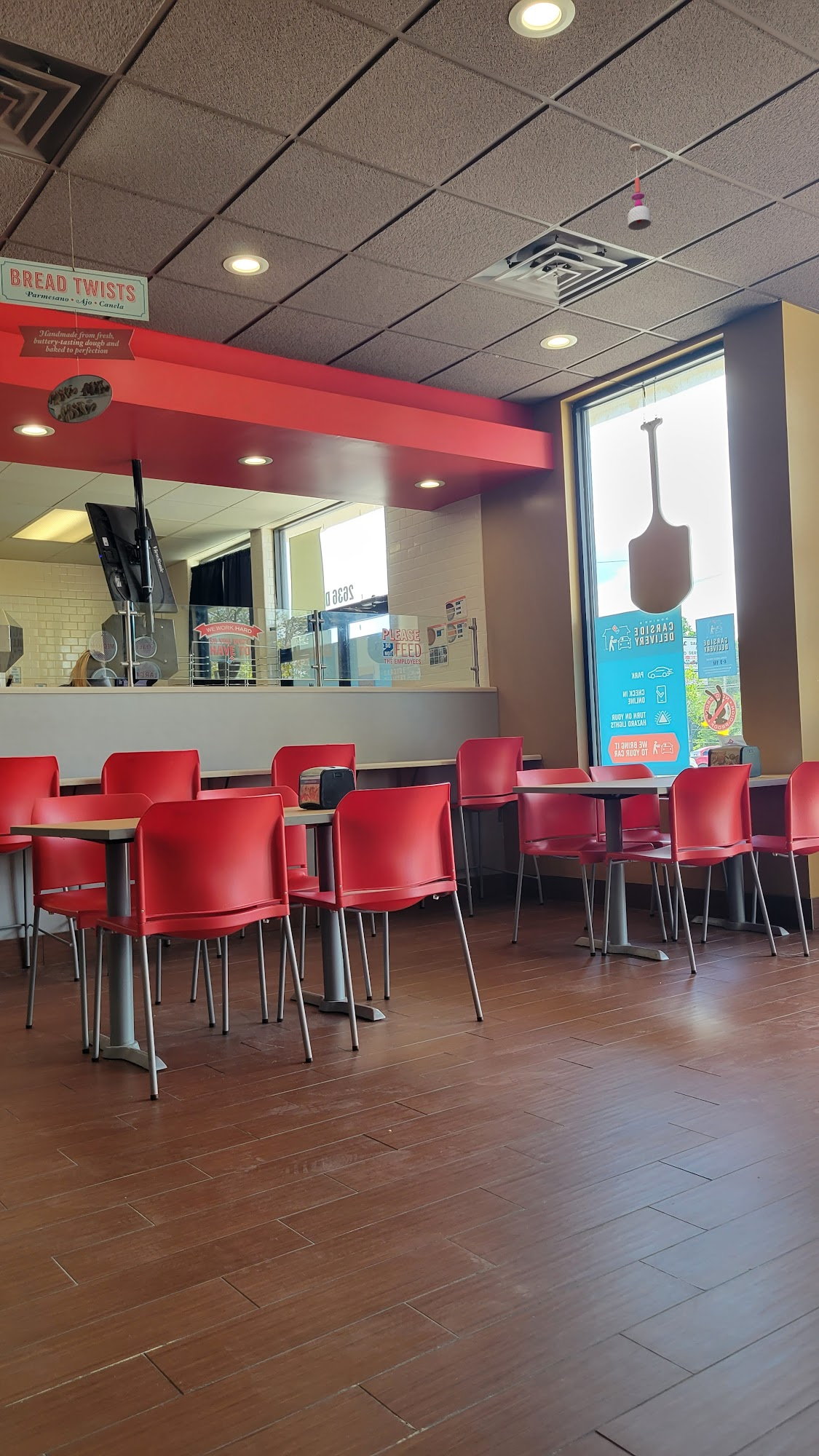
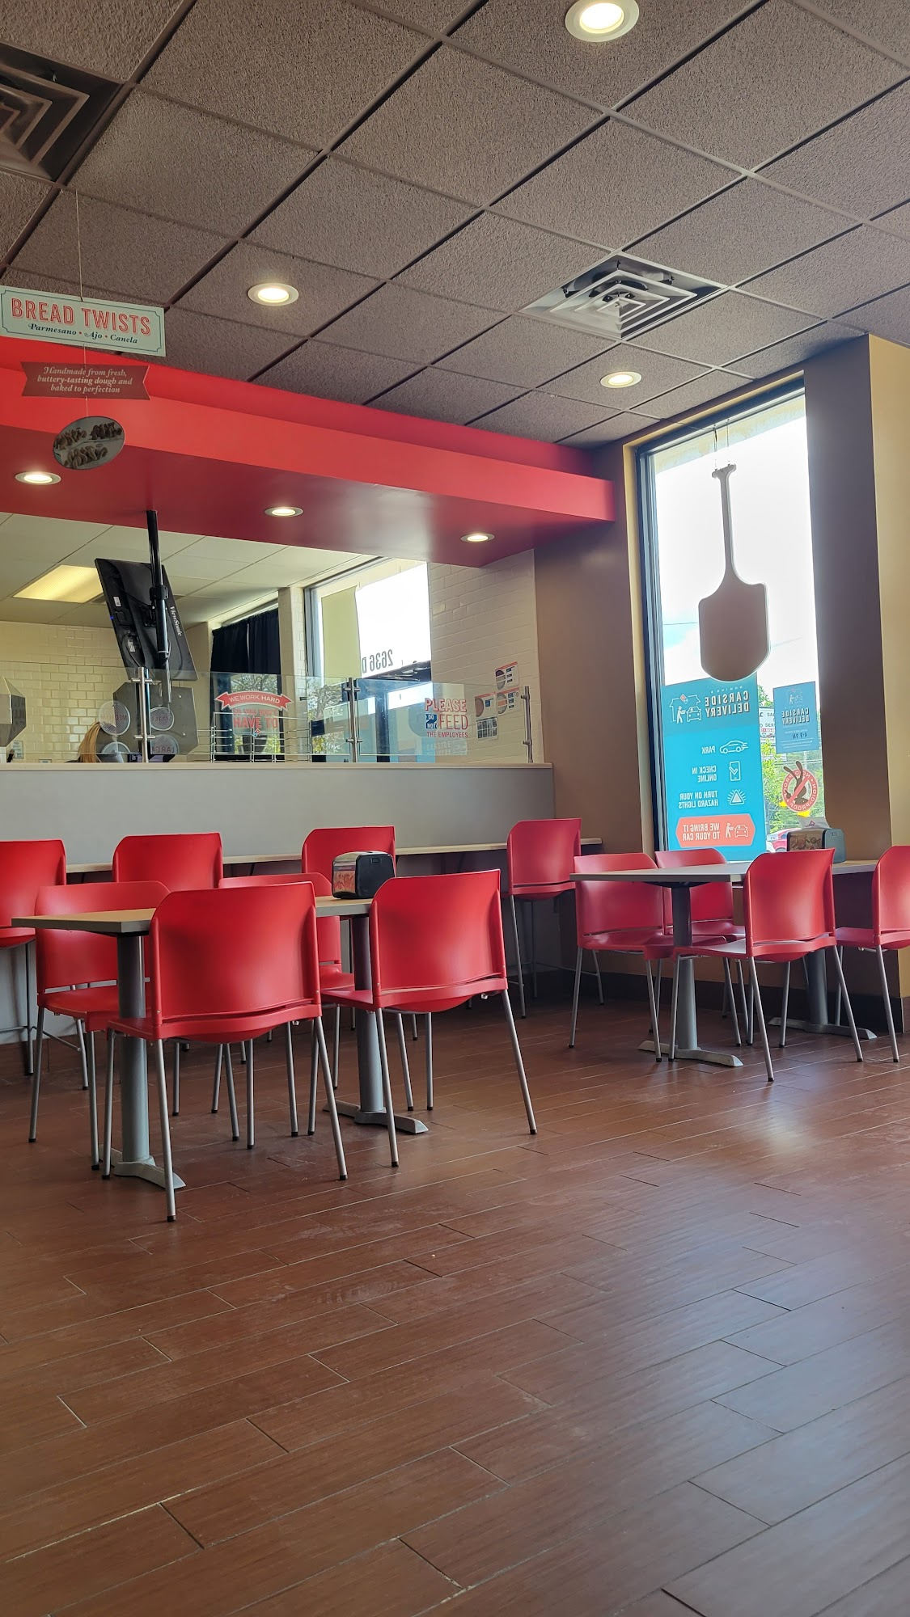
- pendant light (637, 185)
